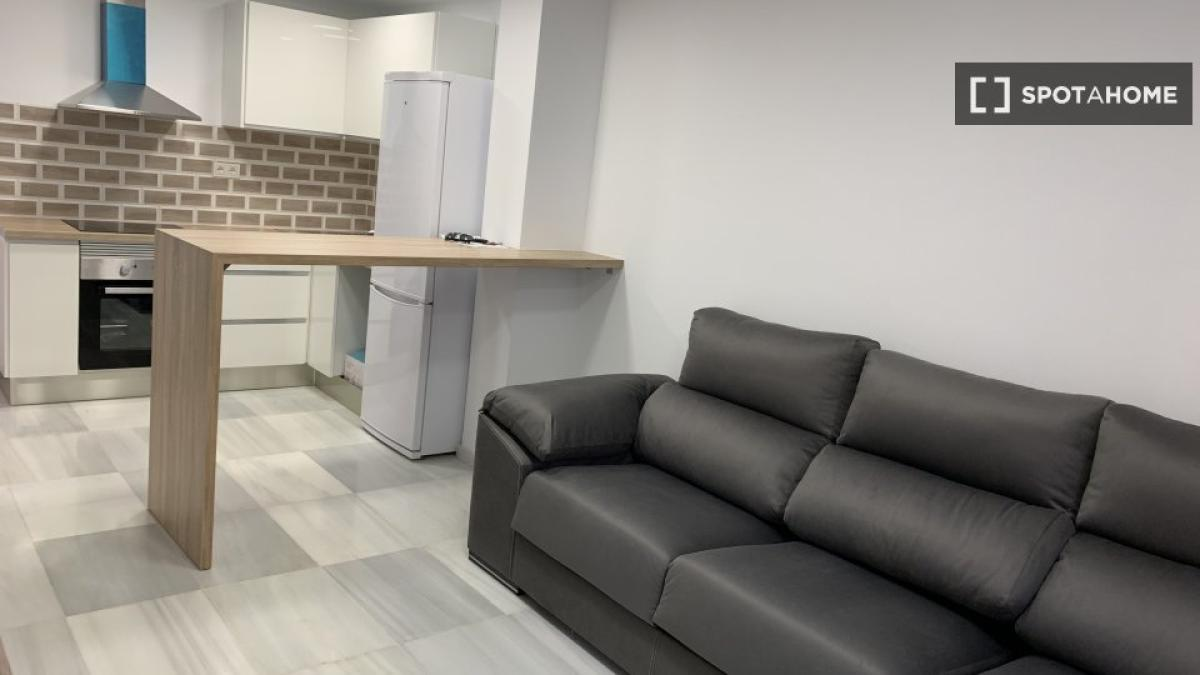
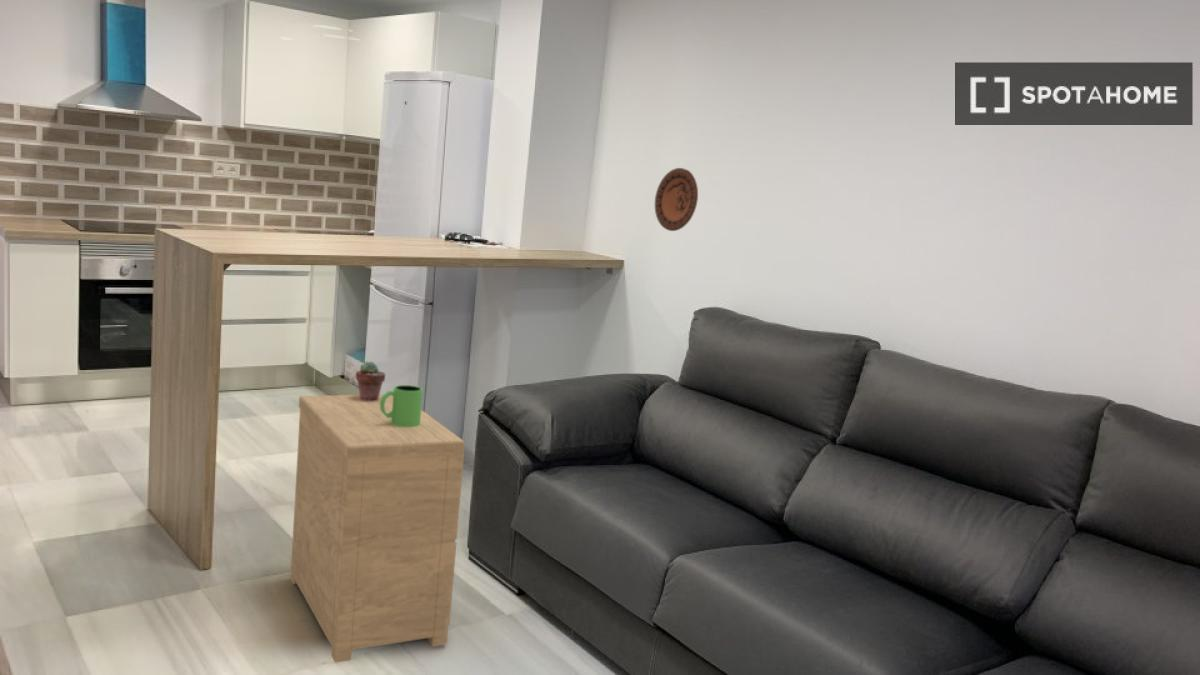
+ side table (379, 514)
+ potted succulent (370, 379)
+ decorative plate (676, 199)
+ mug (400, 405)
